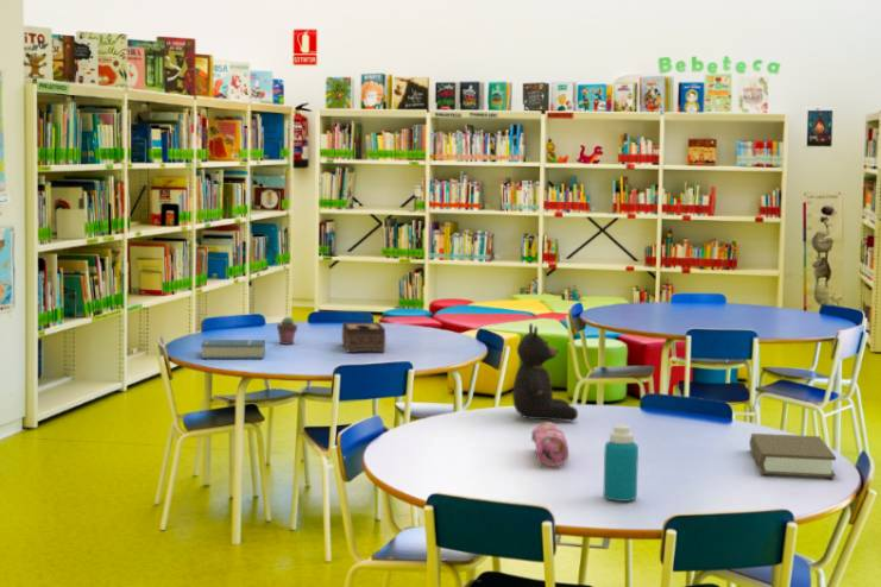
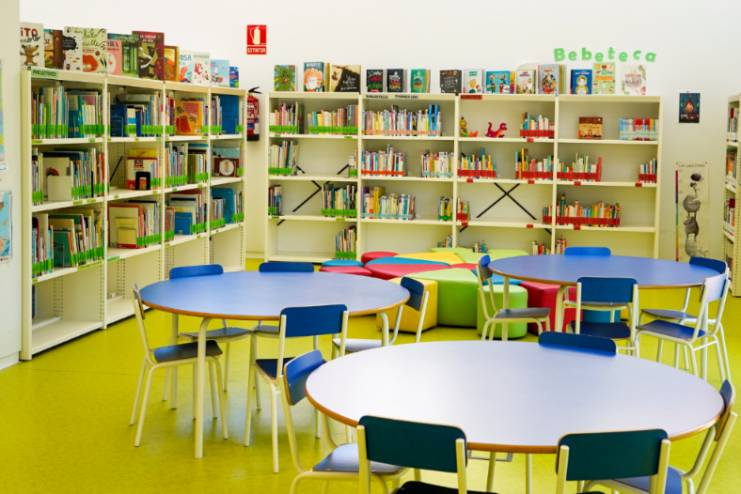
- pencil case (549, 443)
- book (789, 454)
- hardback book (233, 348)
- bottle (621, 462)
- tissue box (363, 336)
- teddy bear (545, 371)
- potted succulent (287, 329)
